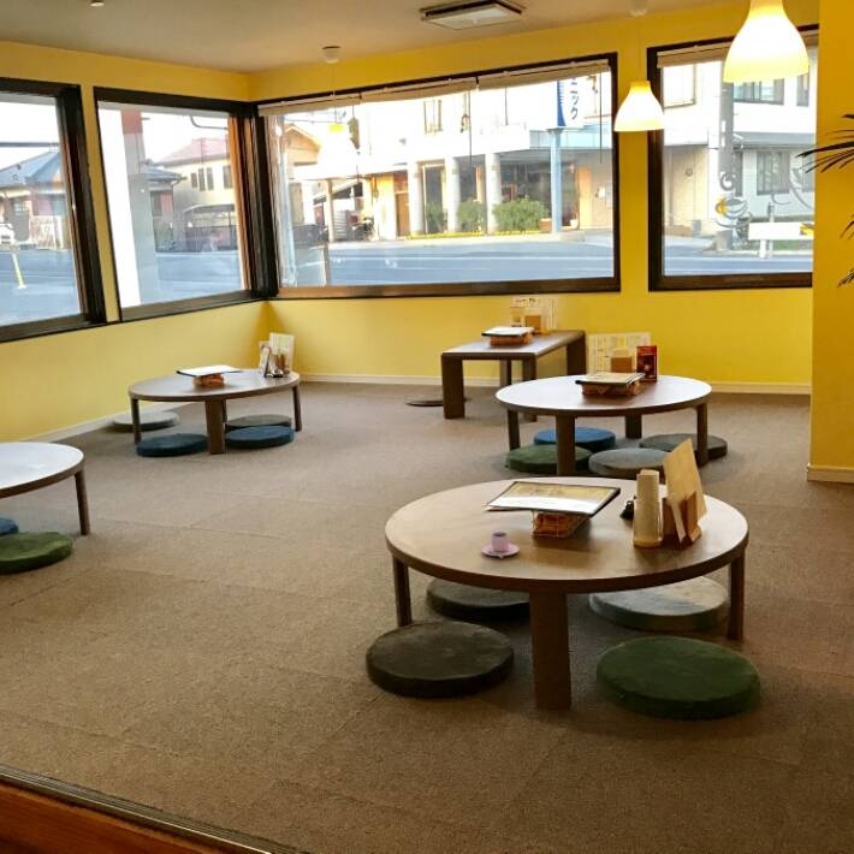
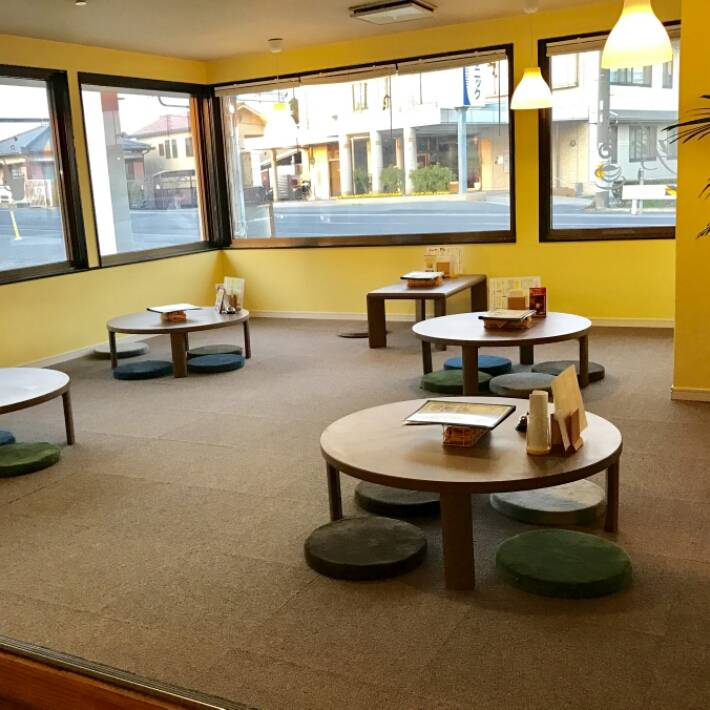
- teacup (499, 532)
